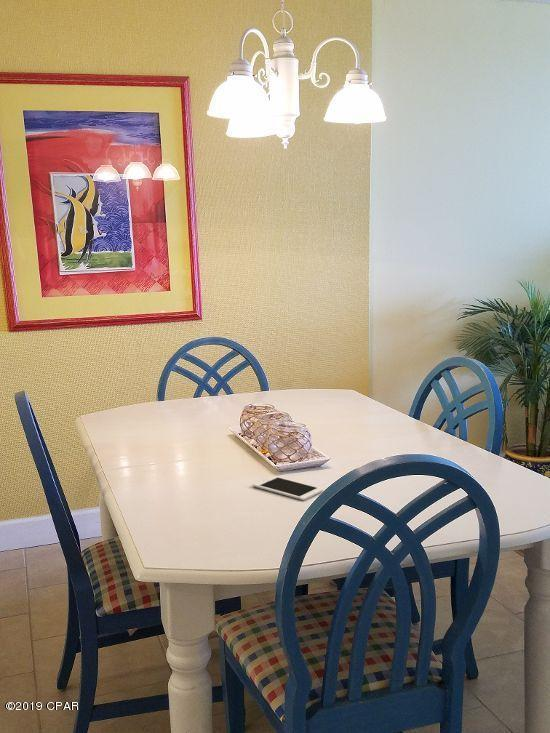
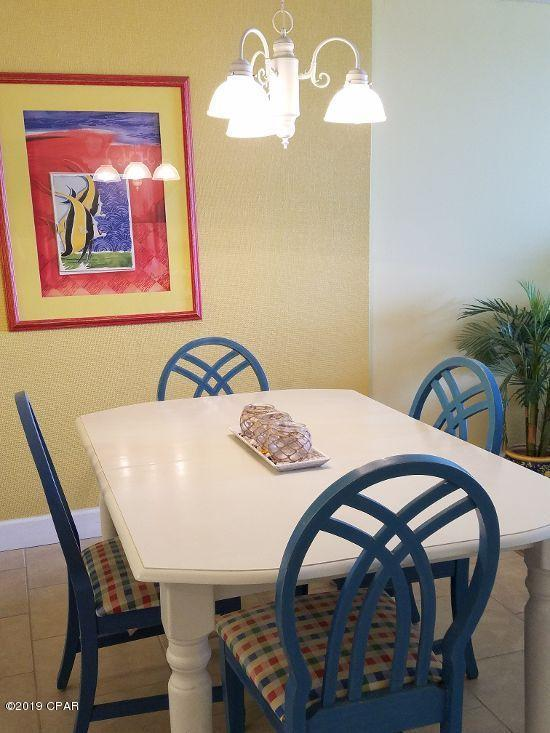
- cell phone (287, 487)
